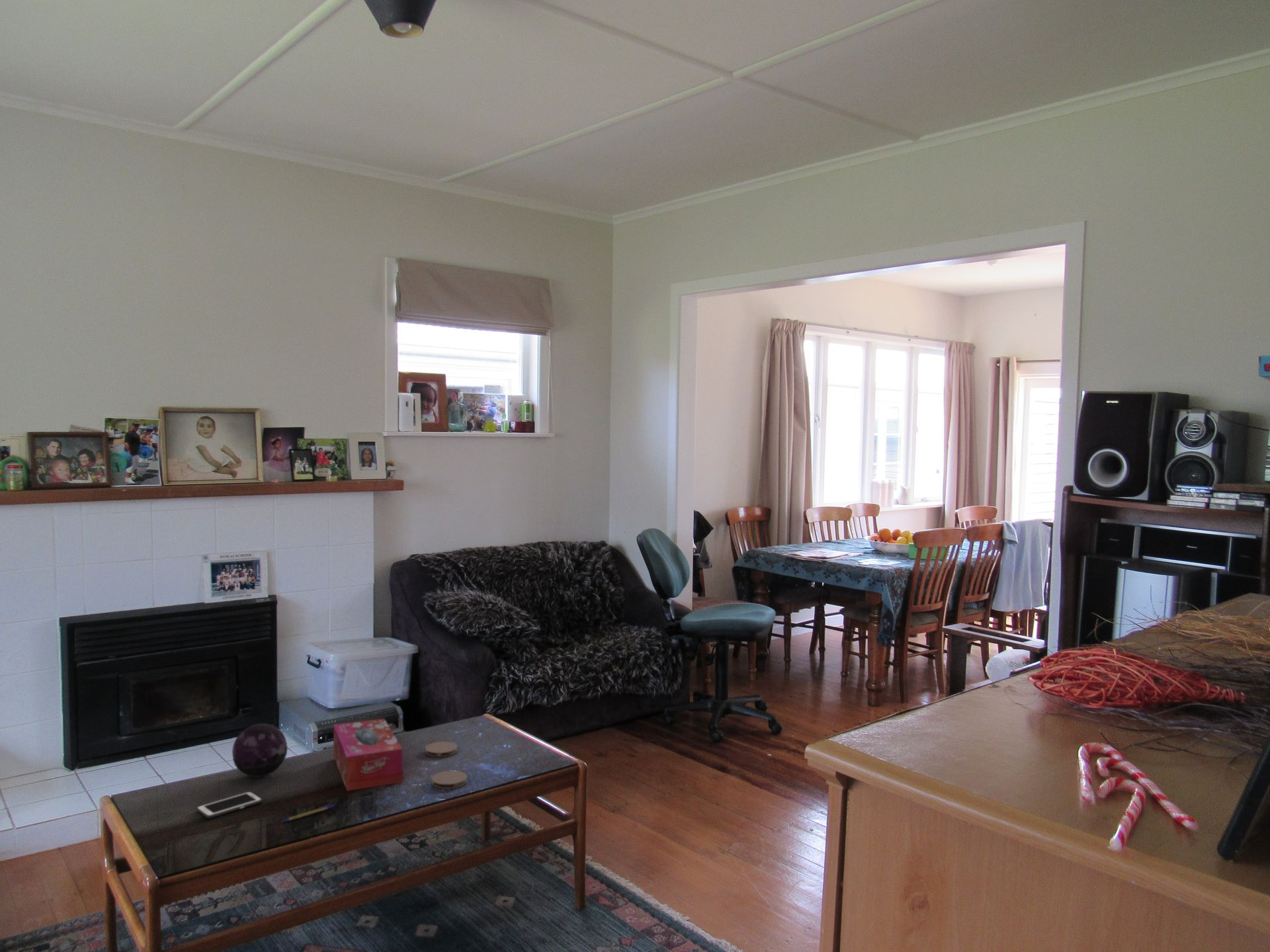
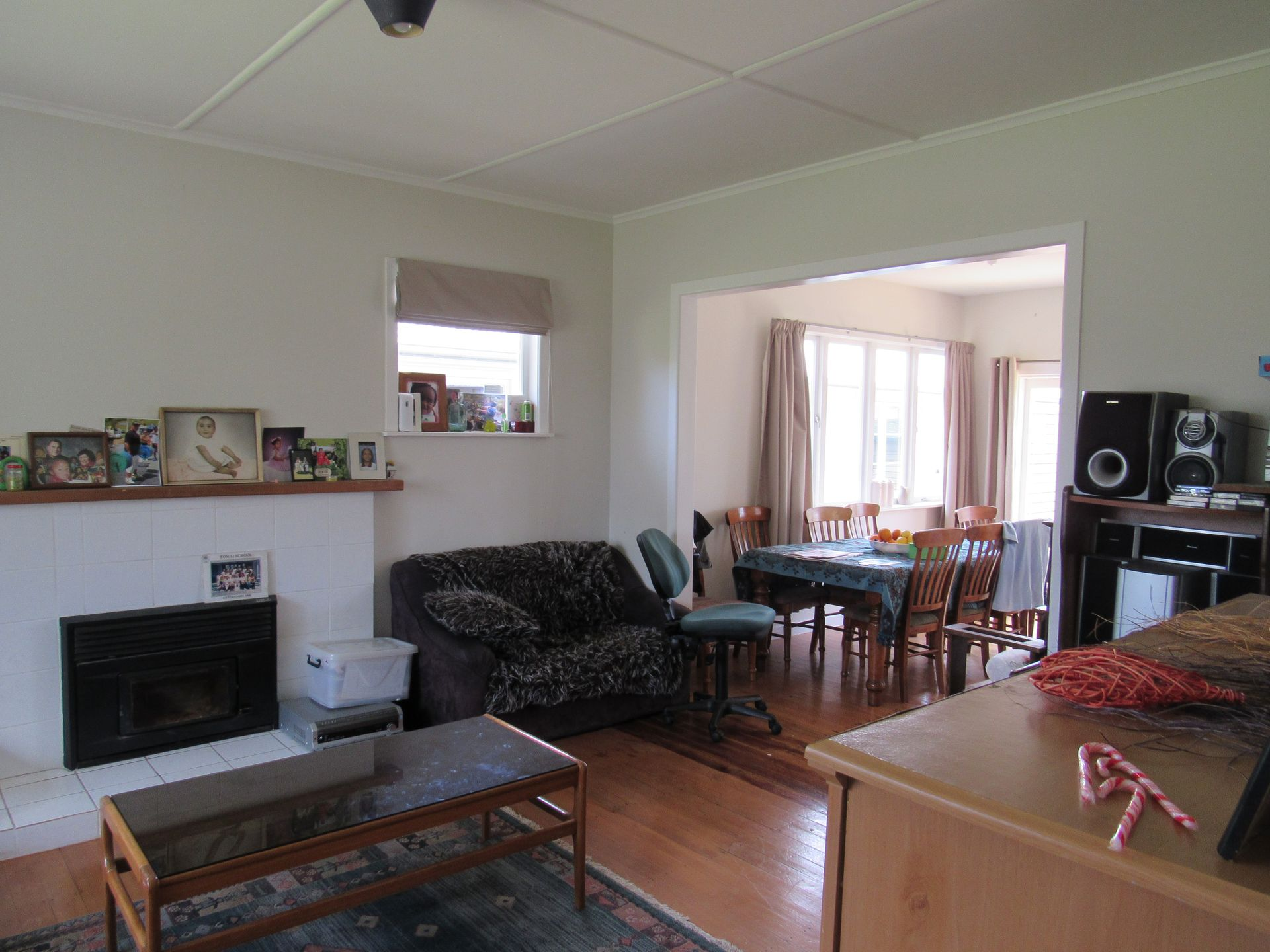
- tissue box (366, 752)
- cell phone (230, 805)
- decorative orb (260, 750)
- coaster (449, 779)
- coaster (441, 749)
- pen (308, 813)
